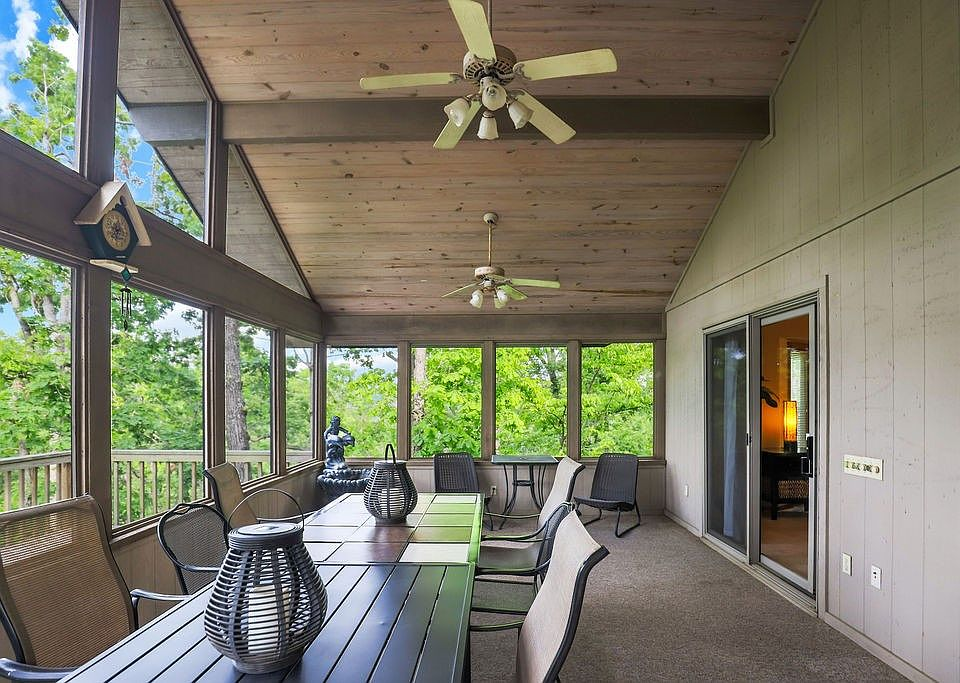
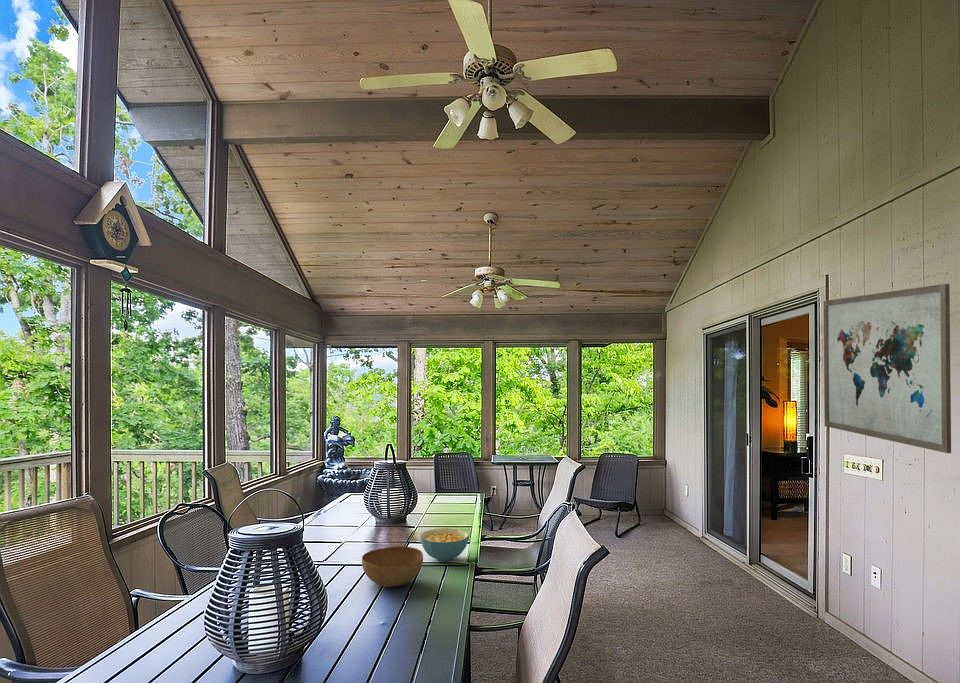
+ cereal bowl (444, 547)
+ bowl (392, 568)
+ wall art (877, 365)
